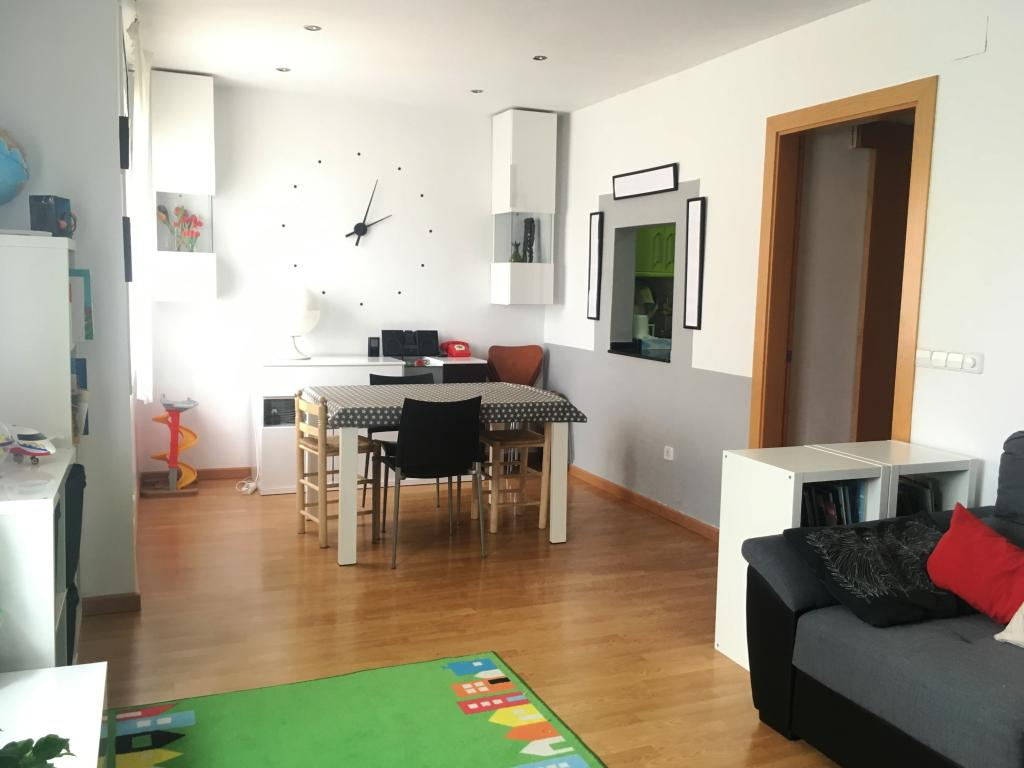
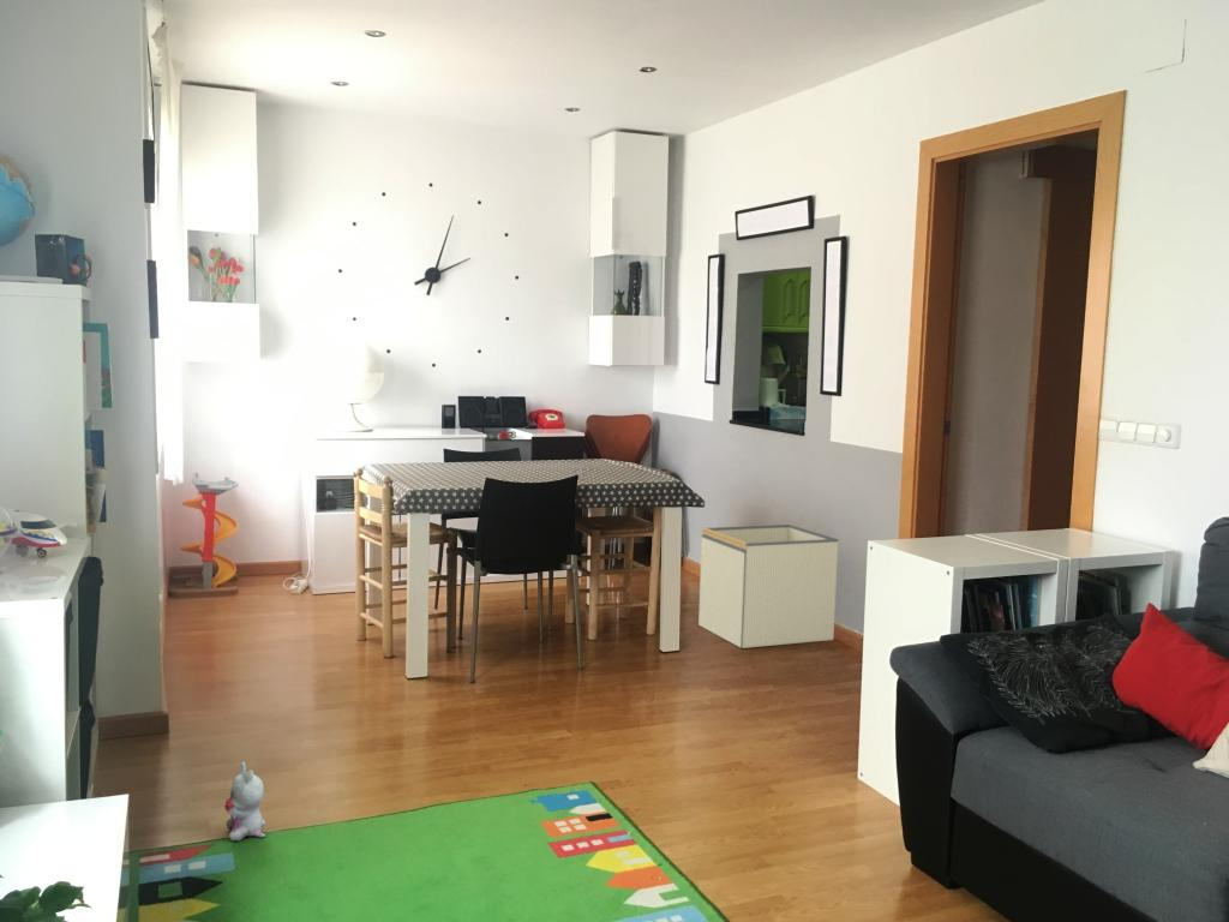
+ storage bin (766, 582)
+ plush toy (245, 798)
